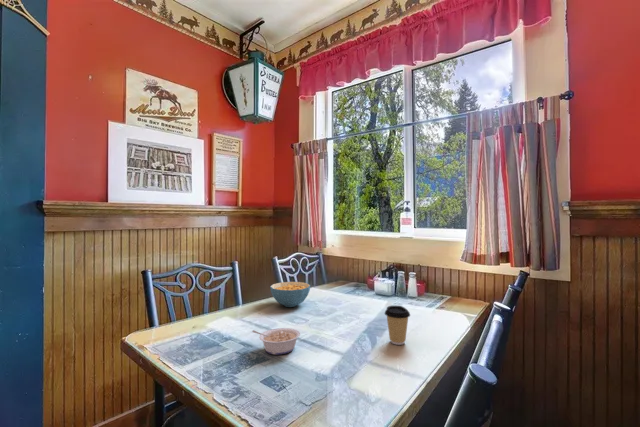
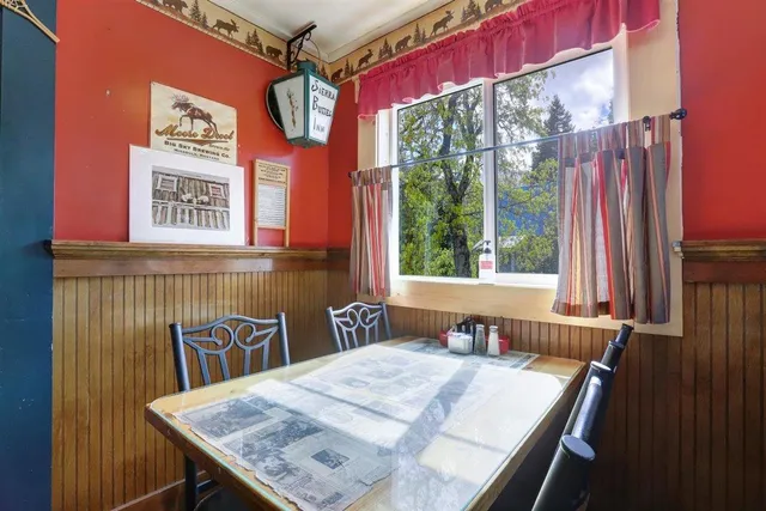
- legume (278, 340)
- cereal bowl (290, 295)
- coffee cup (397, 325)
